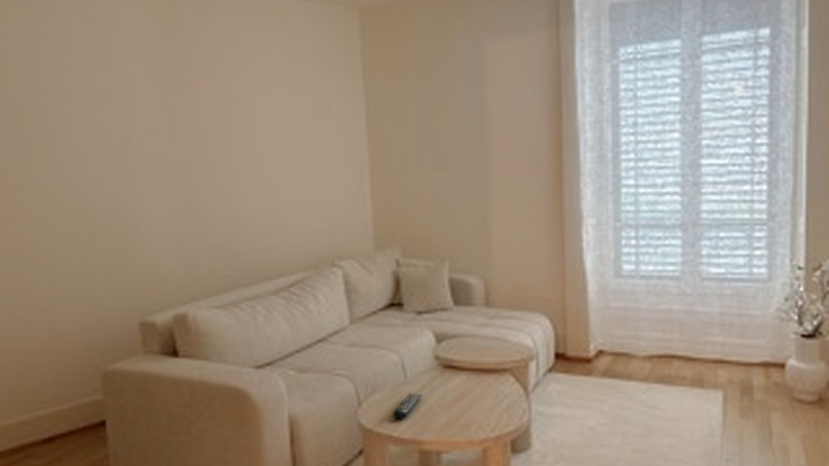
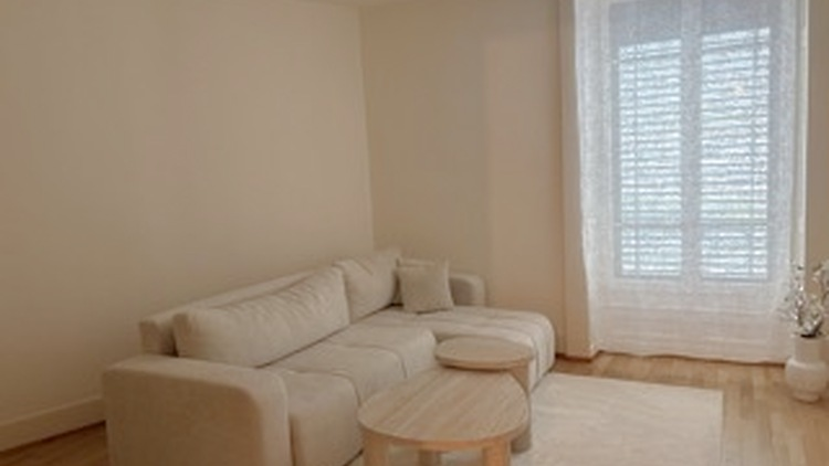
- remote control (408, 404)
